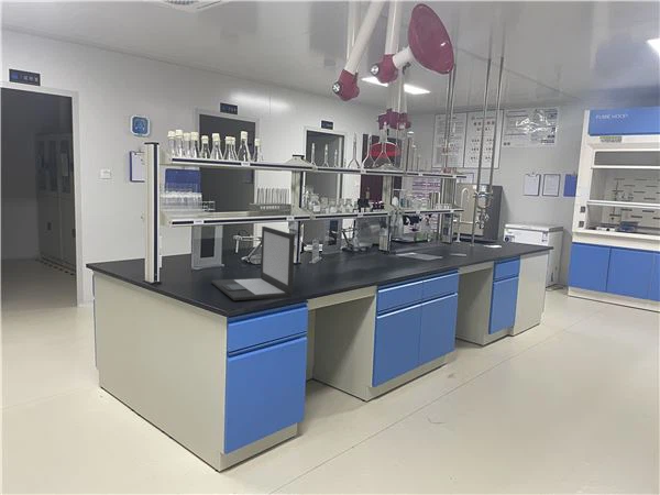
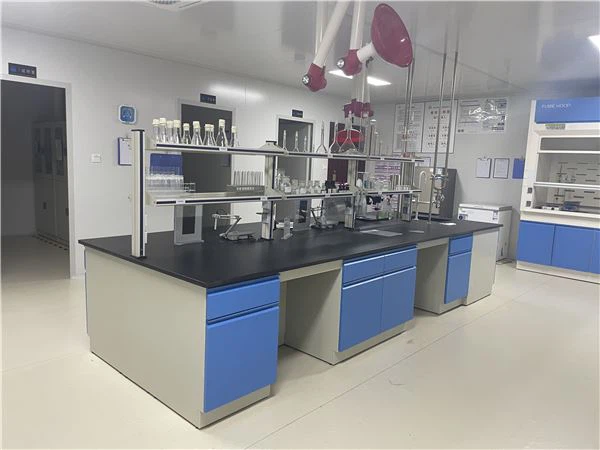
- laptop (261, 260)
